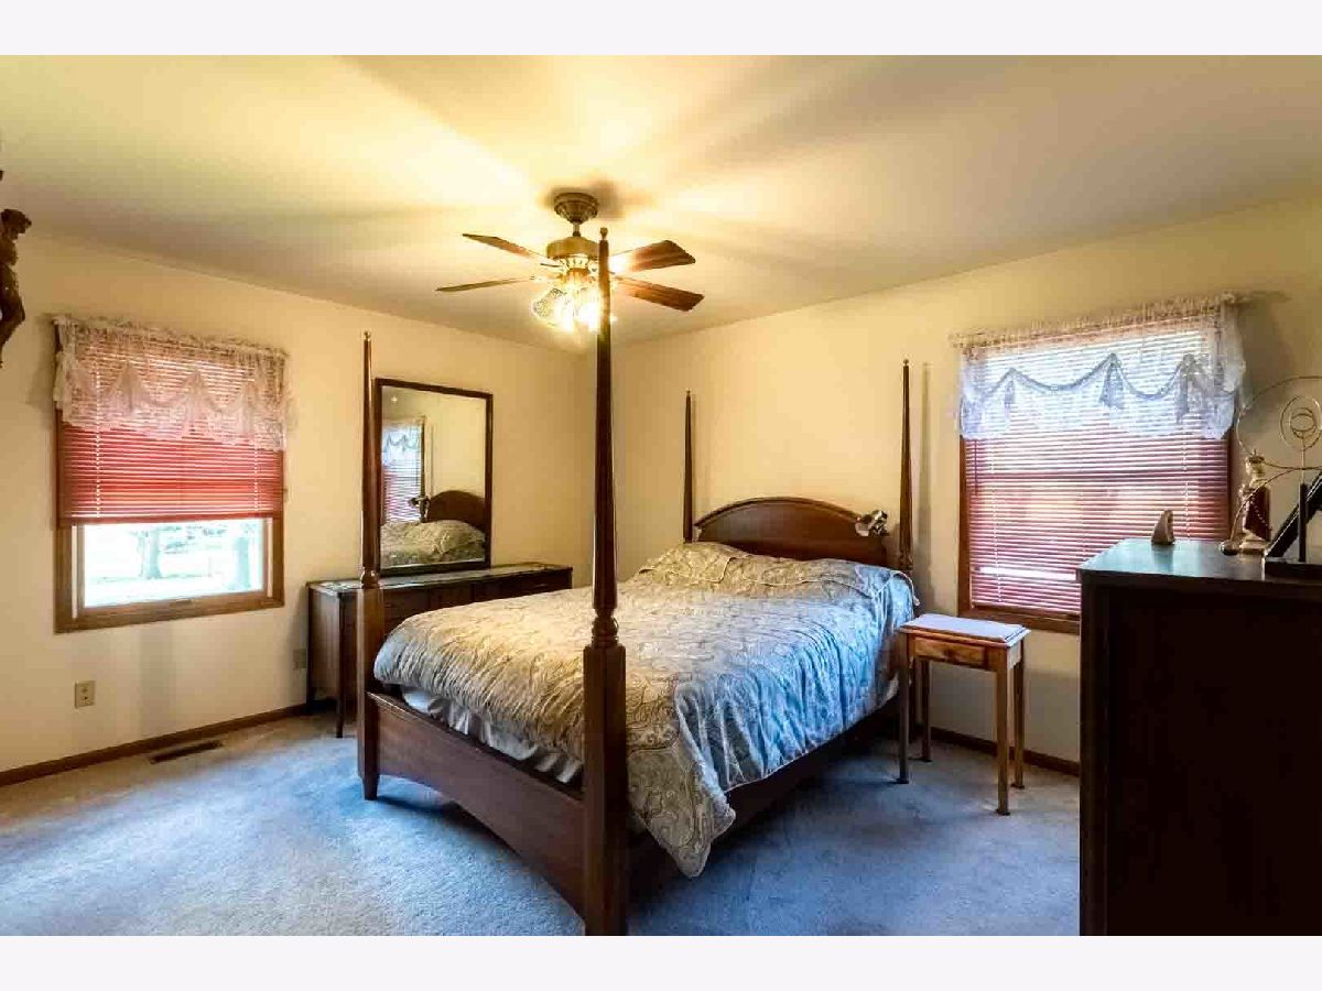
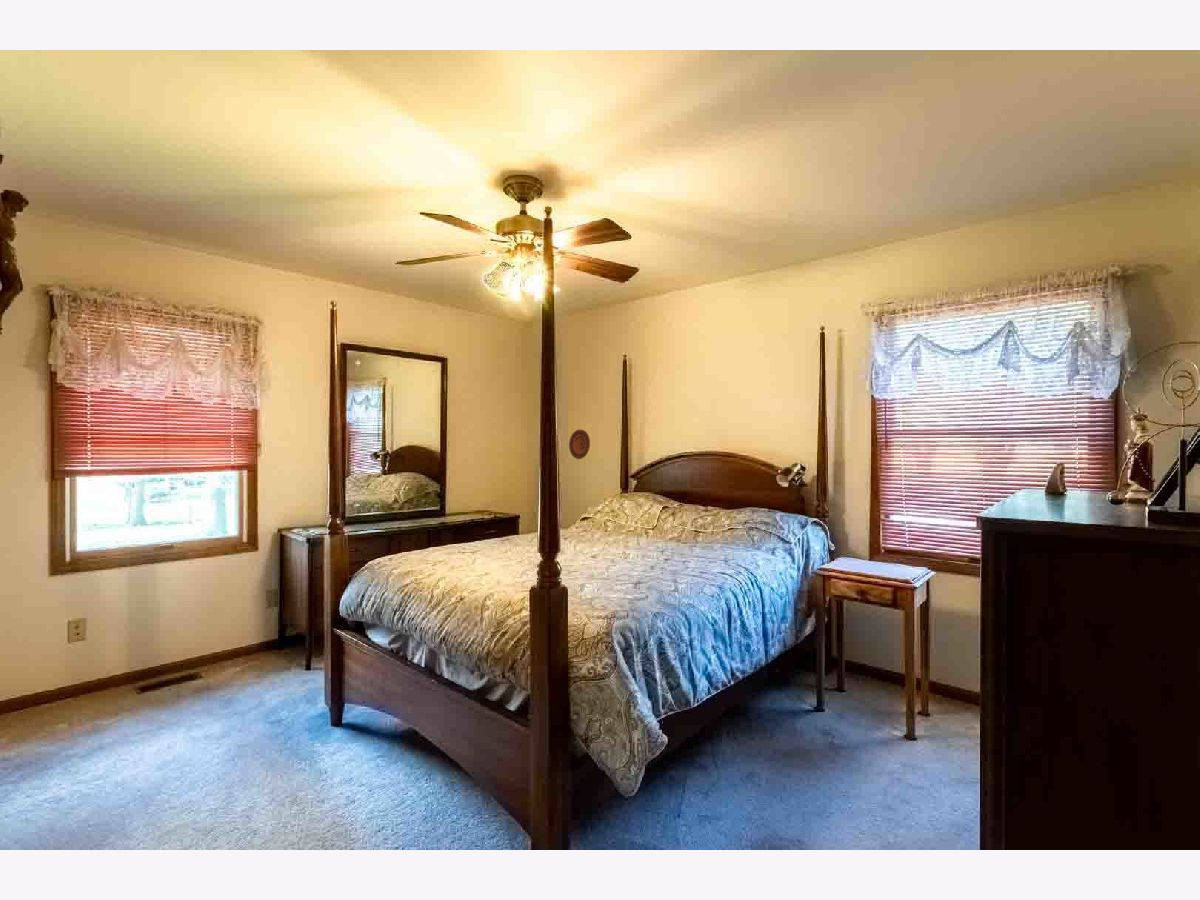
+ decorative plate (579, 444)
